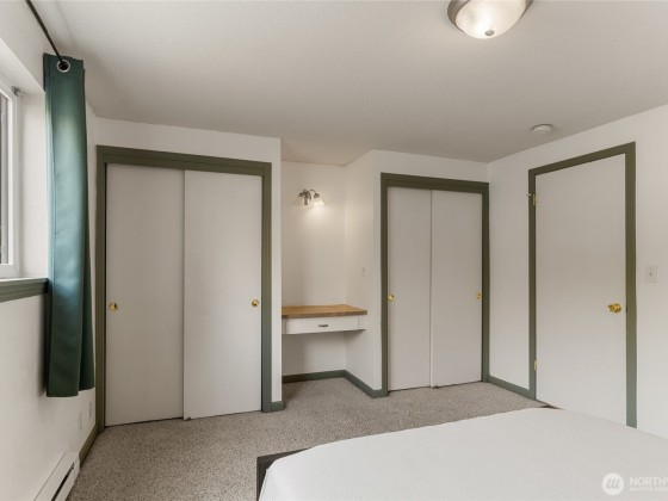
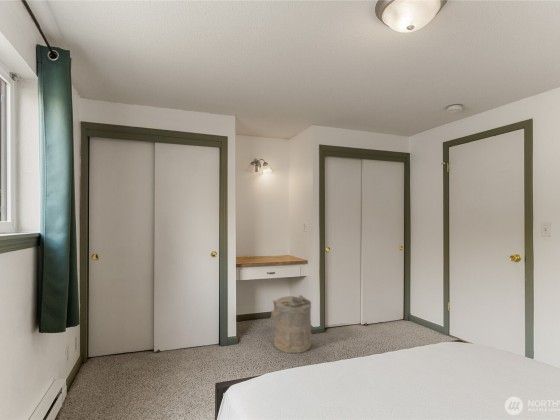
+ laundry hamper (290, 321)
